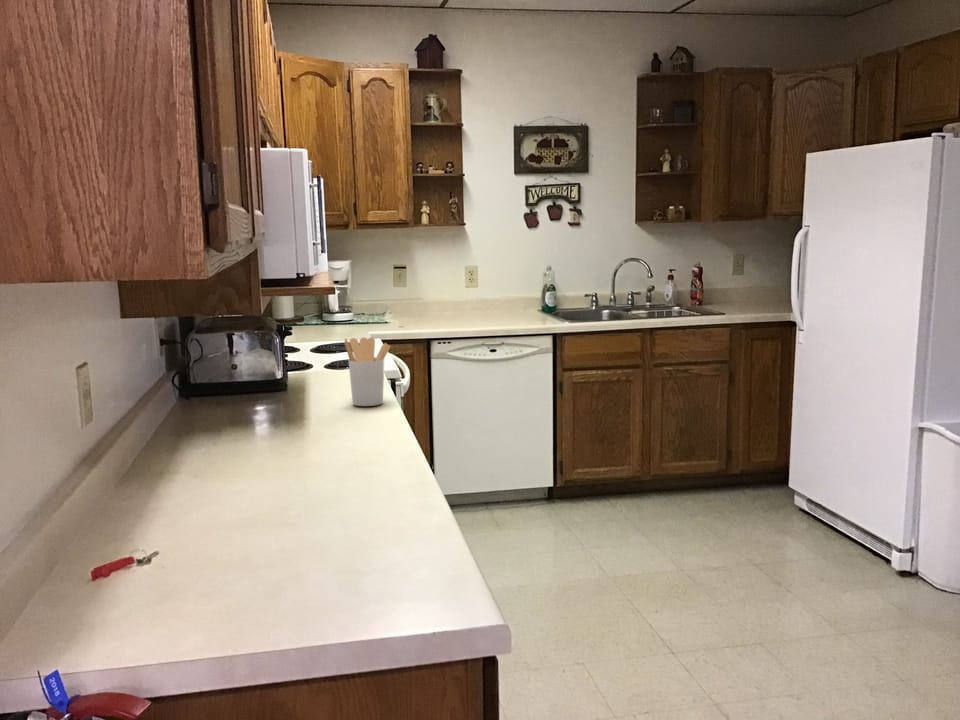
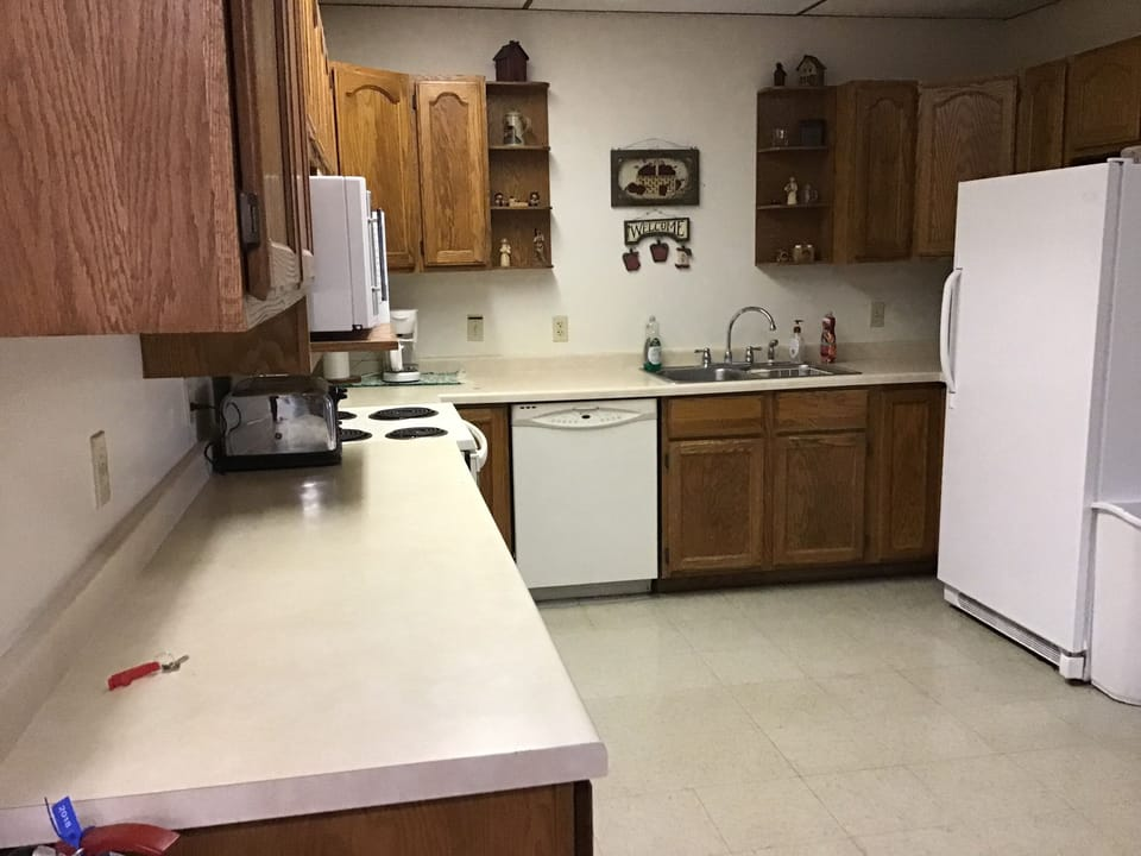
- utensil holder (365, 369)
